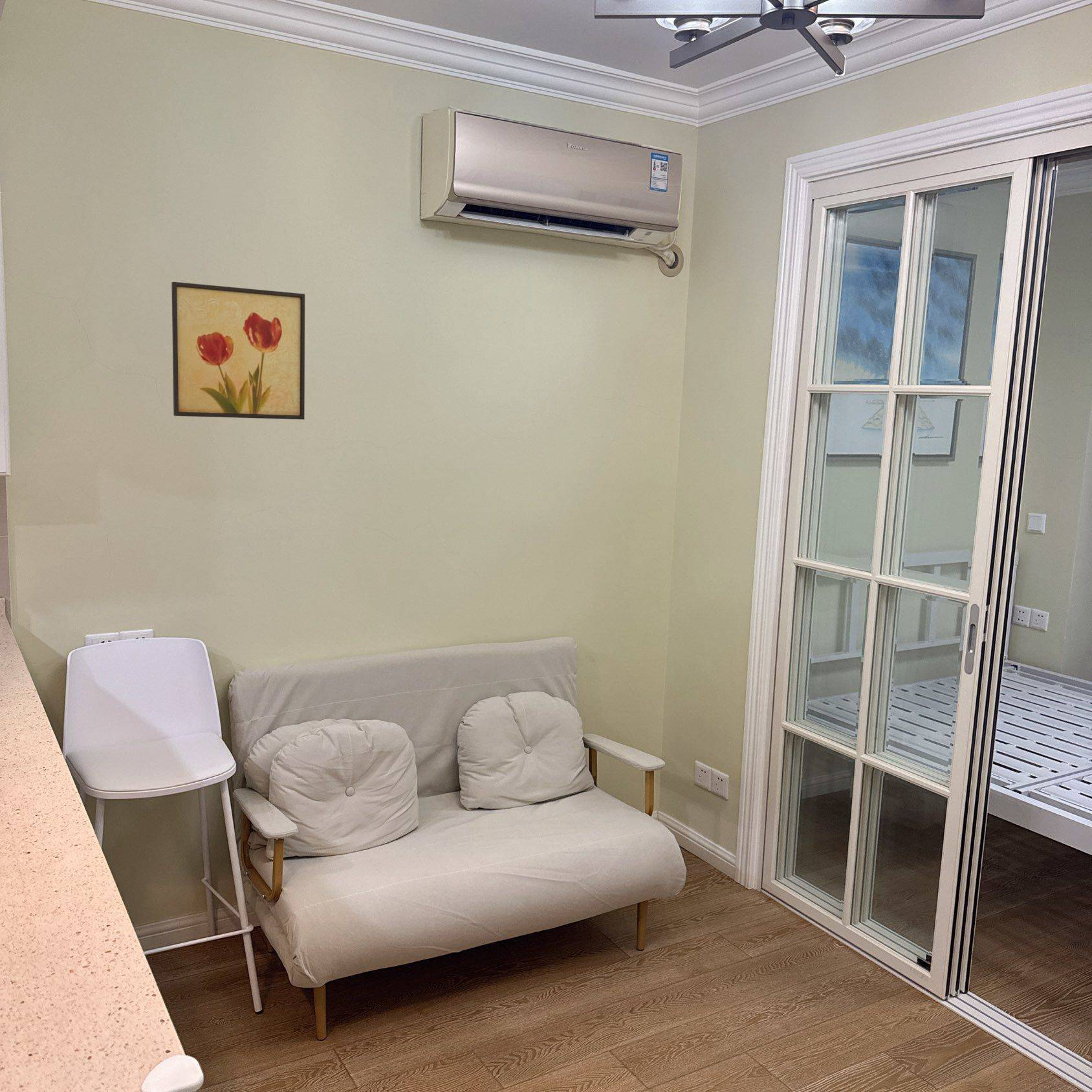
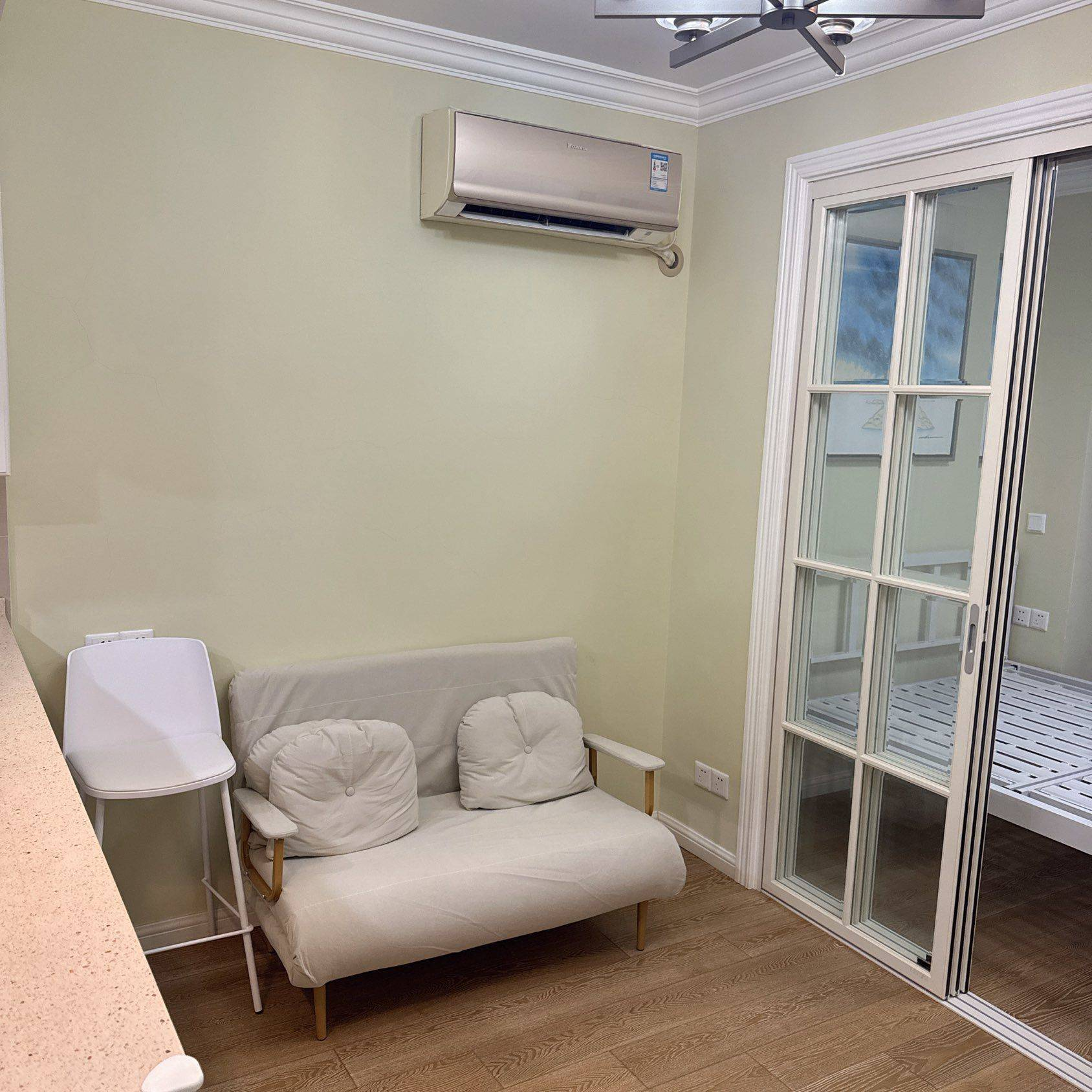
- wall art (239, 353)
